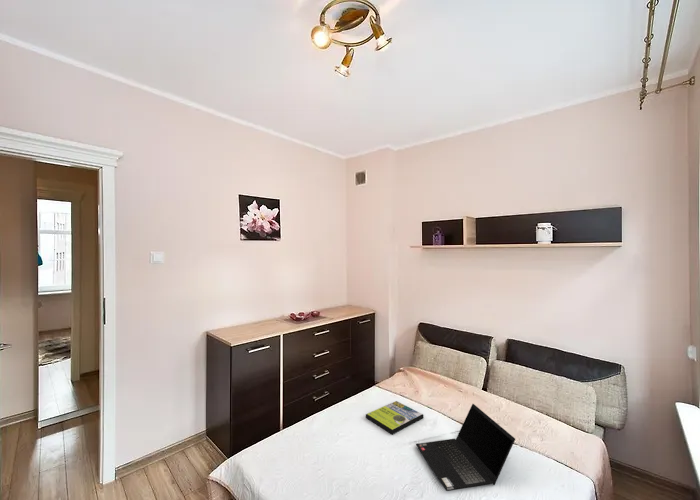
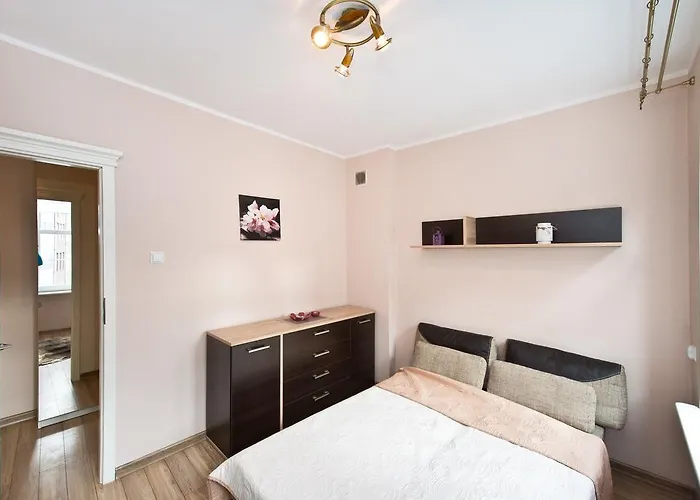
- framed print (394, 416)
- laptop computer (461, 442)
